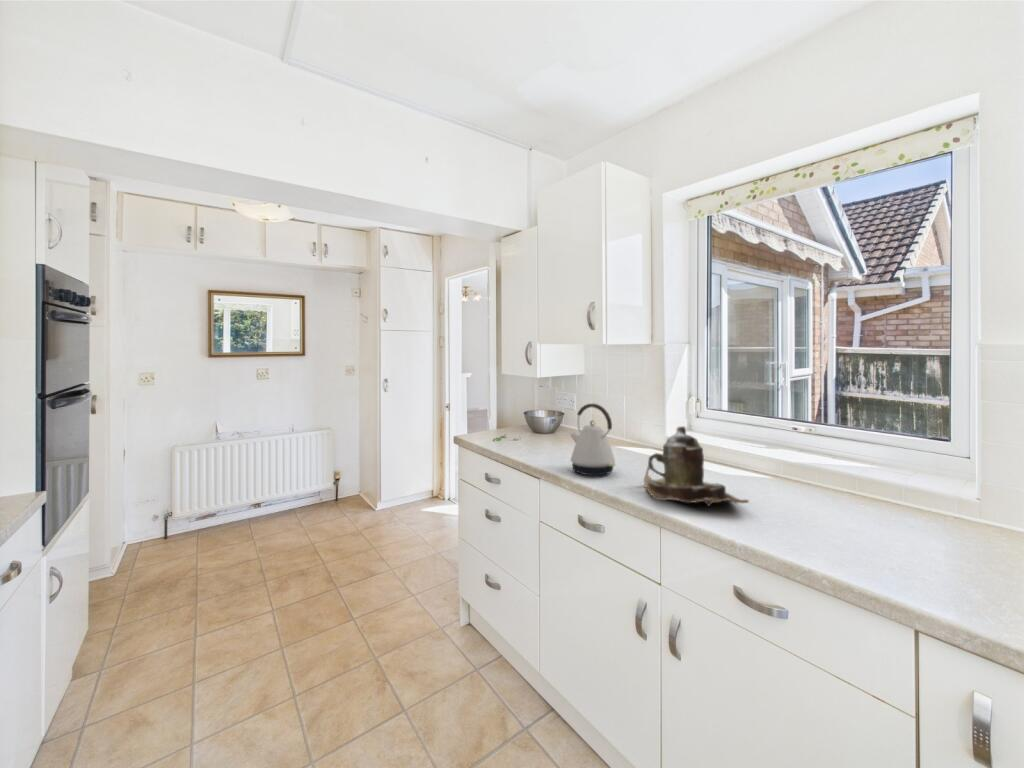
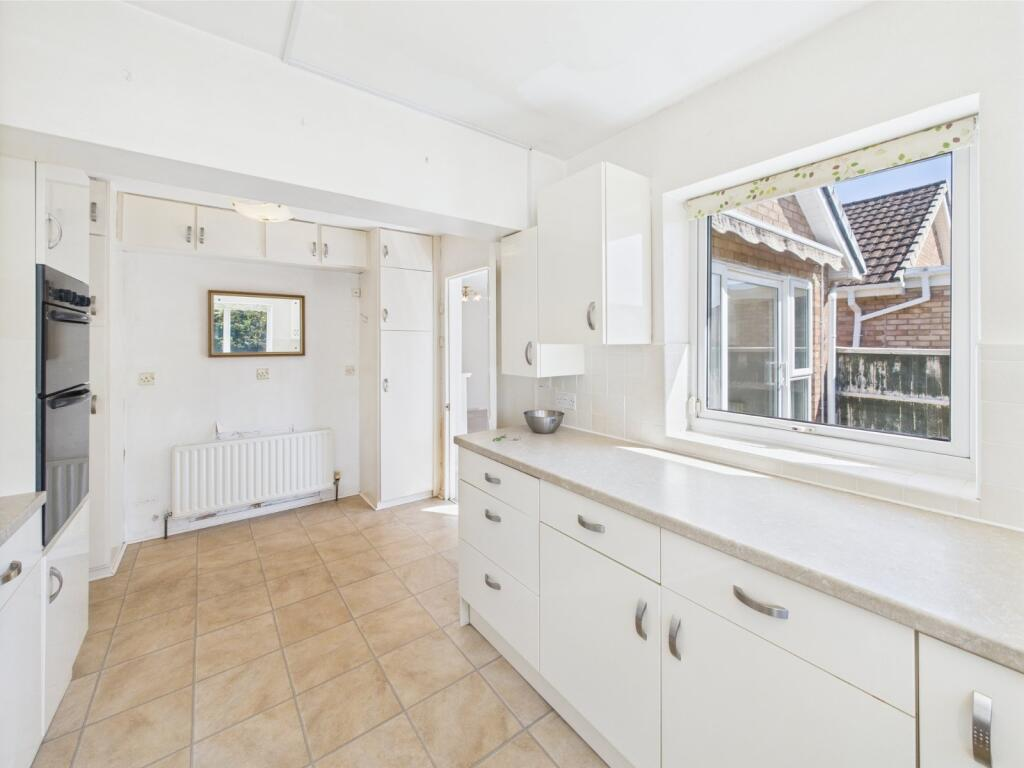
- kettle (591, 437)
- teapot (690, 462)
